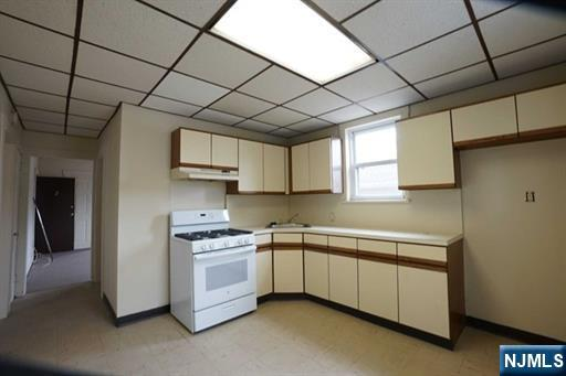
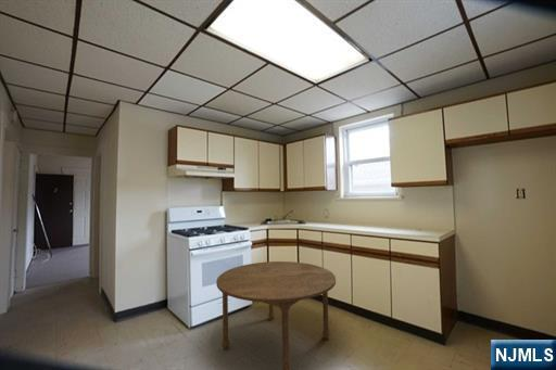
+ dining table (277, 306)
